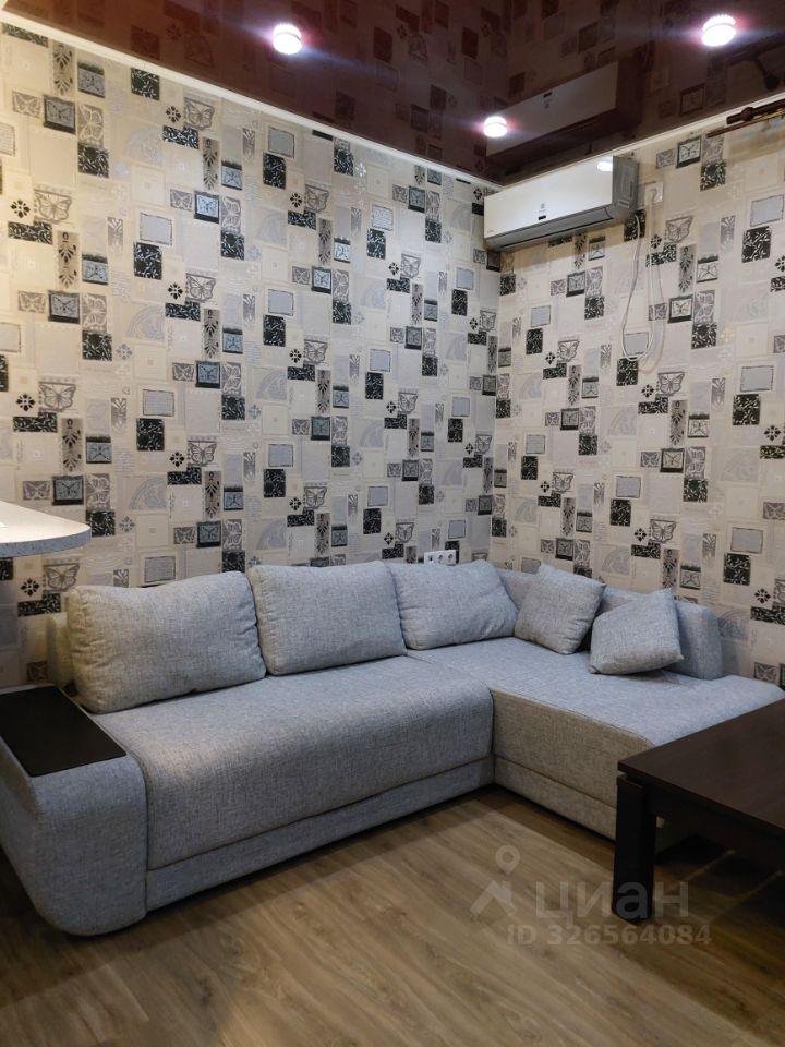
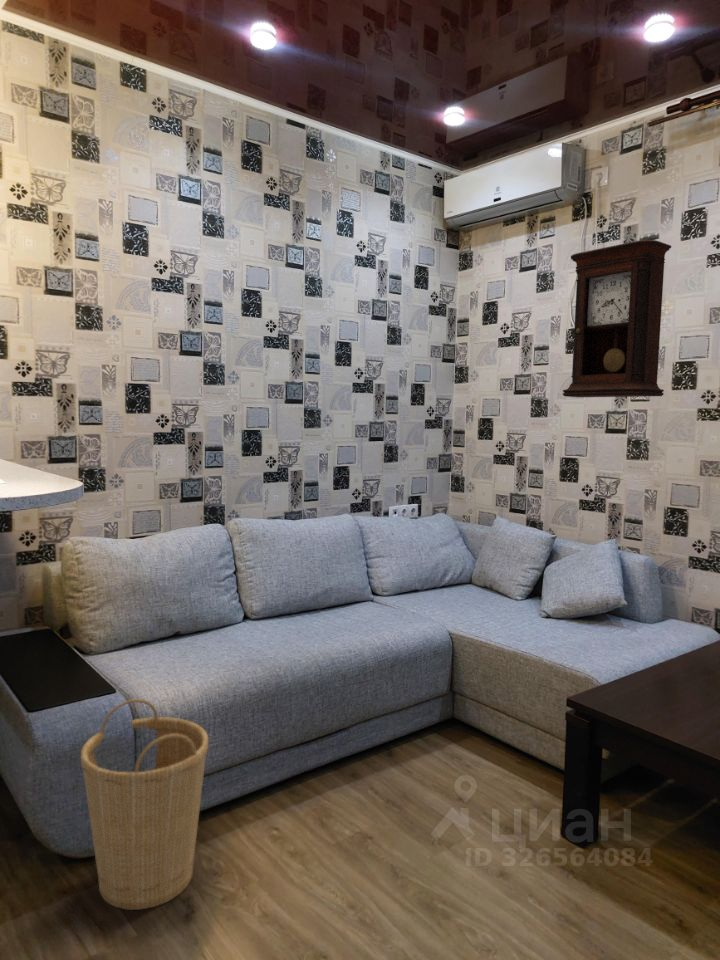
+ pendulum clock (612, 323)
+ basket (146, 798)
